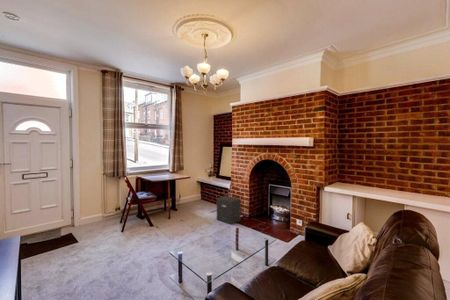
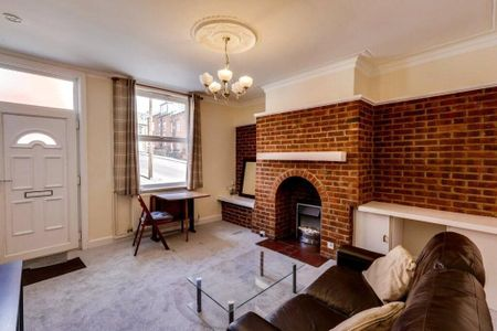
- speaker (228, 209)
